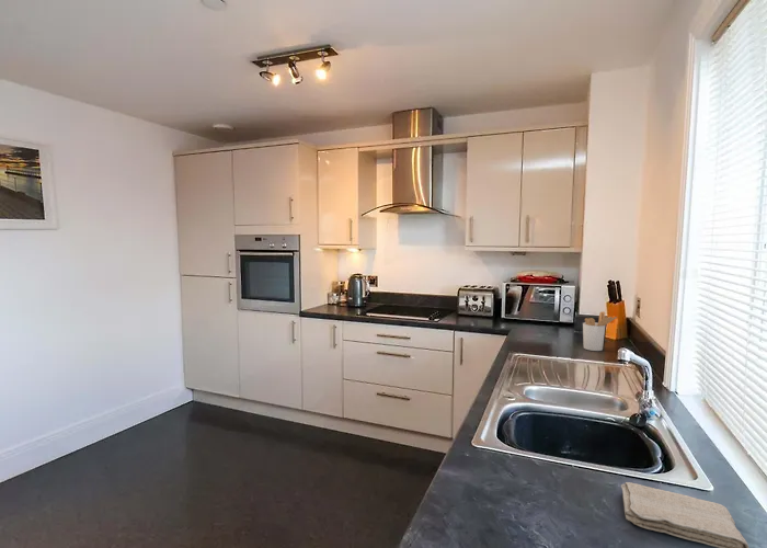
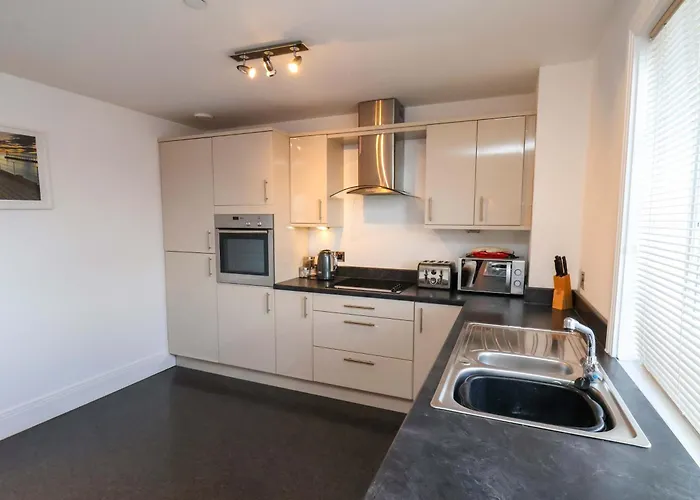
- washcloth (677, 512)
- utensil holder (598, 331)
